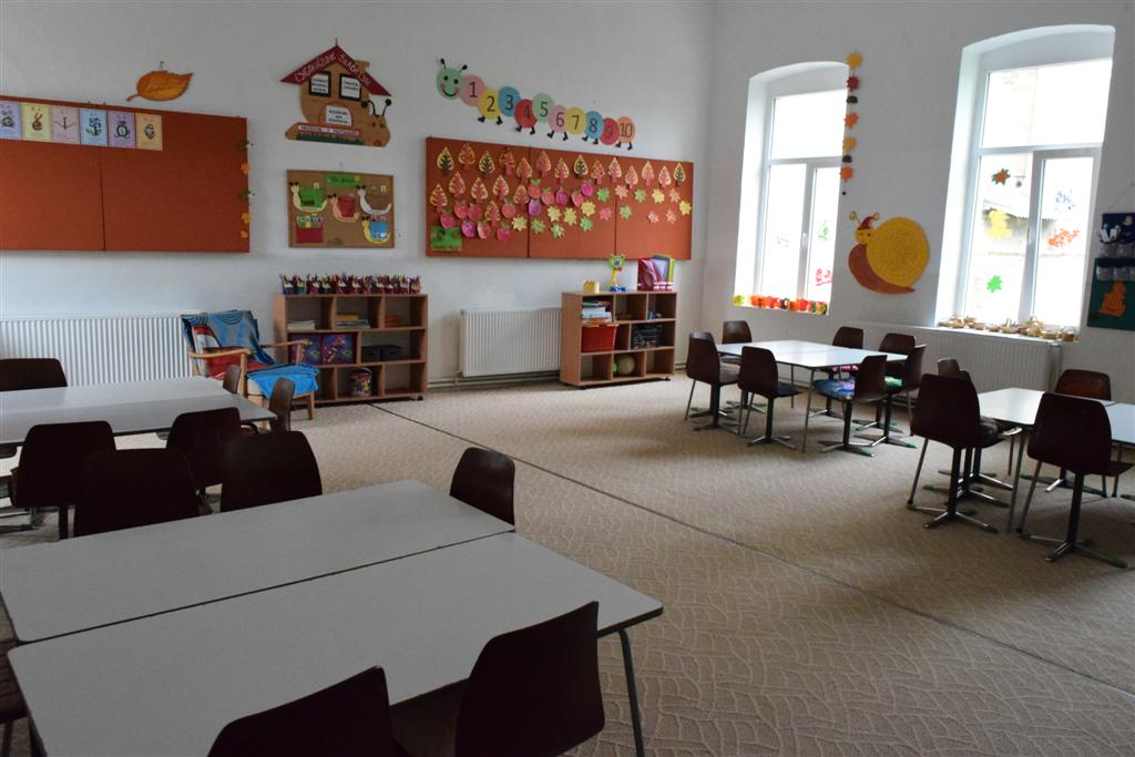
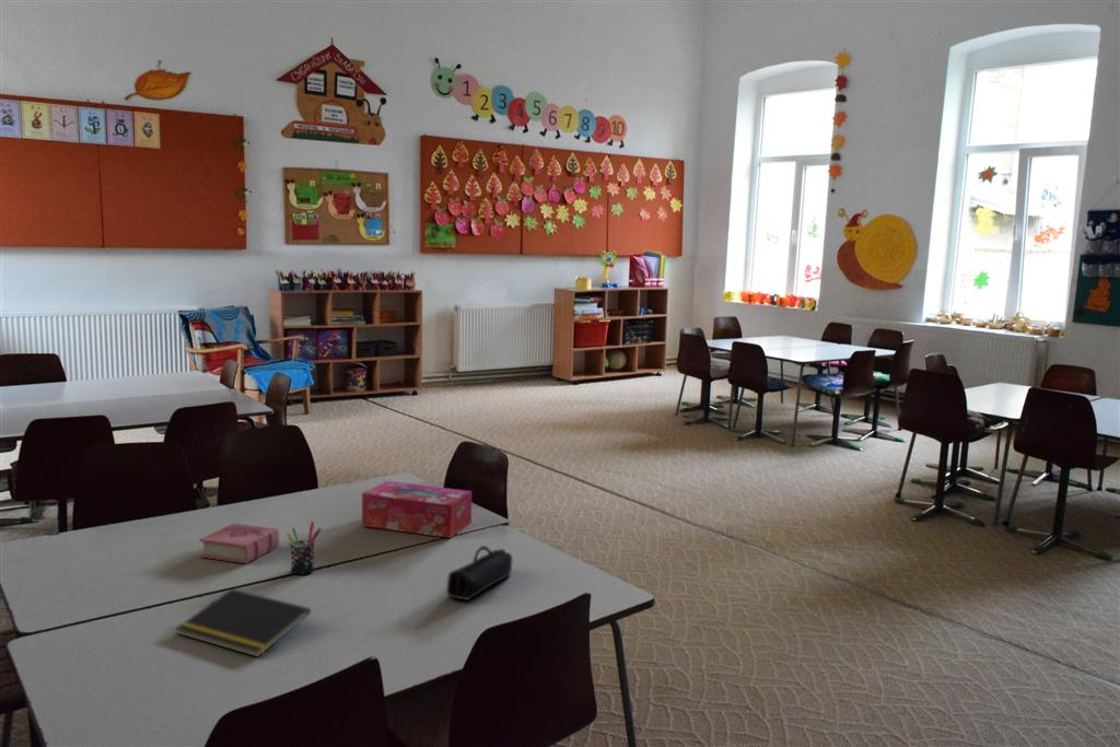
+ pen holder (302, 547)
+ pencil case (480, 567)
+ tissue box (417, 507)
+ book (241, 542)
+ notepad (244, 620)
